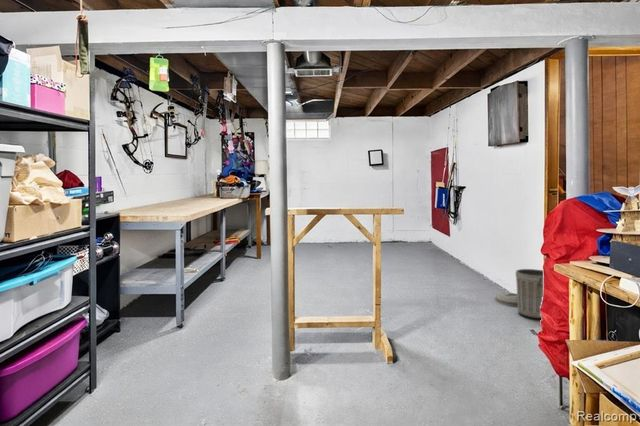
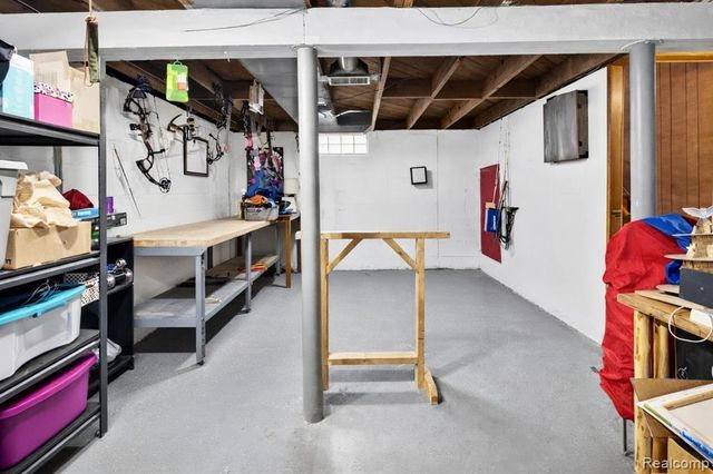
- trash can (523, 288)
